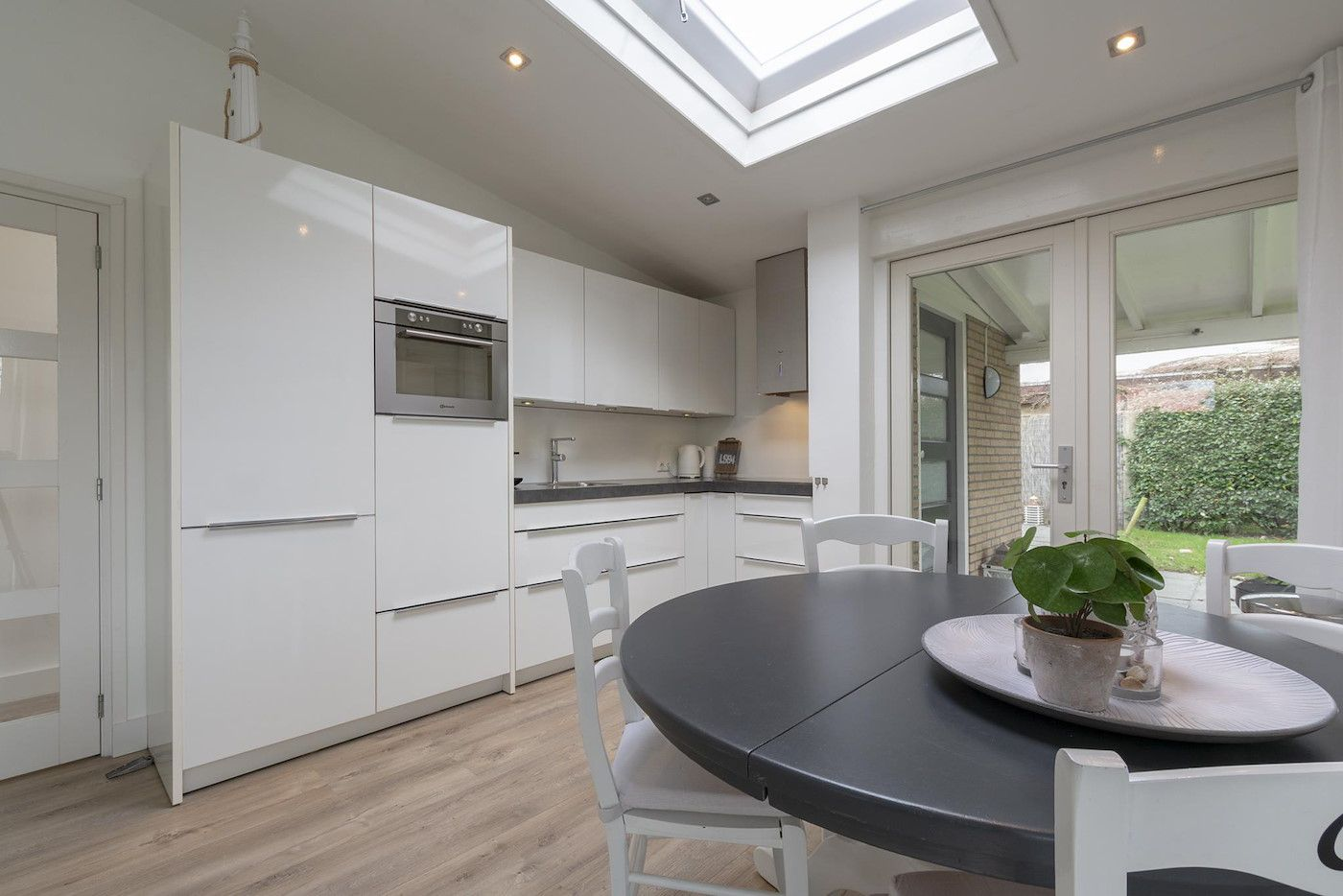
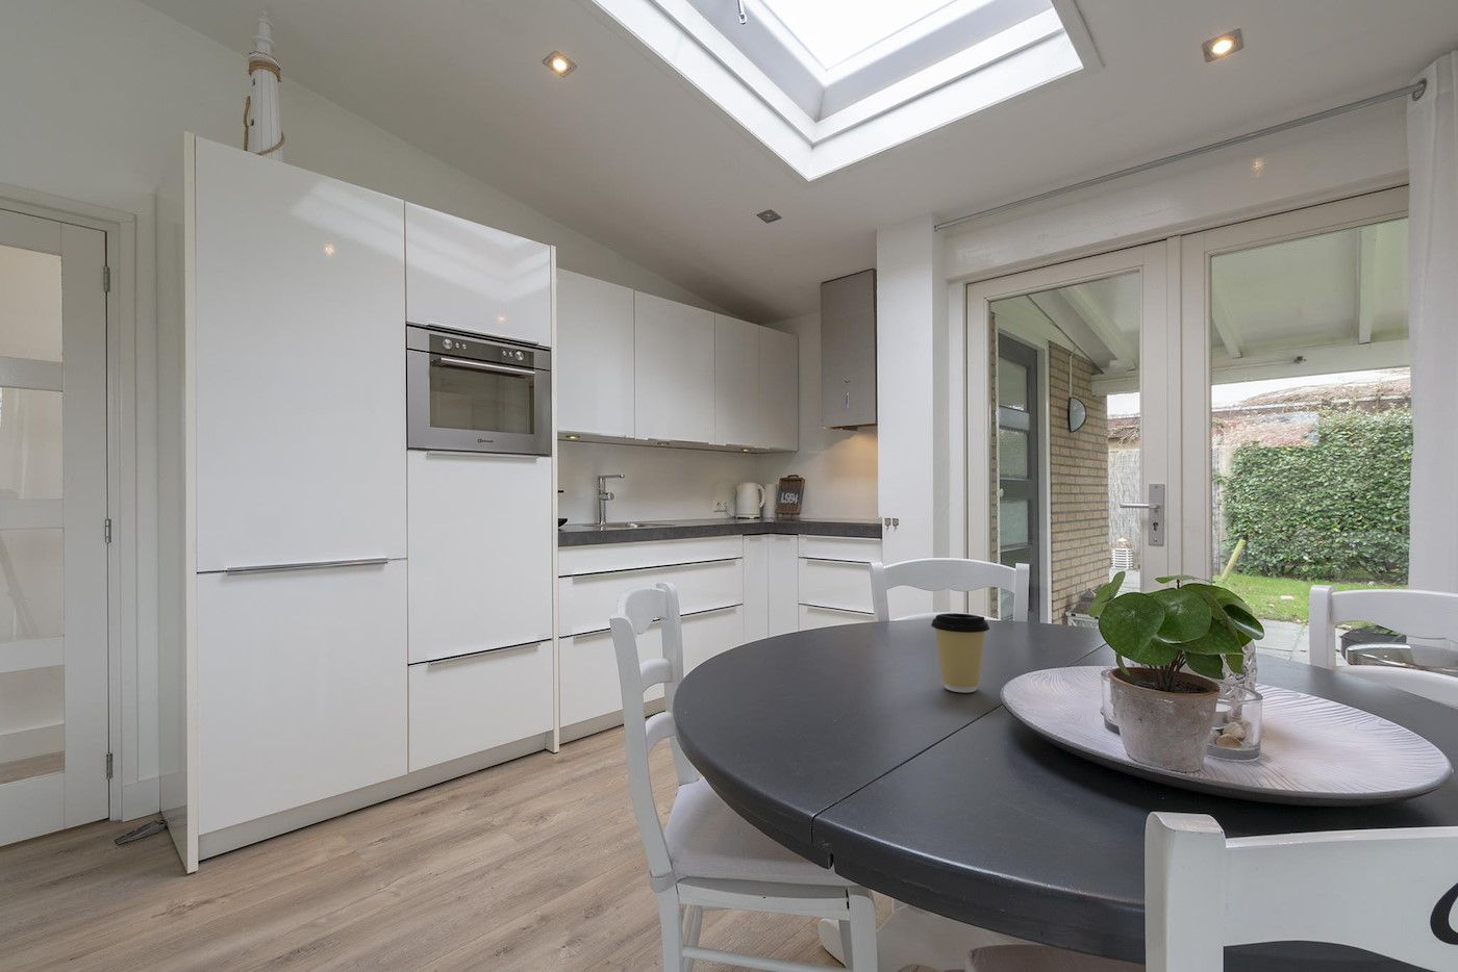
+ coffee cup (960, 651)
